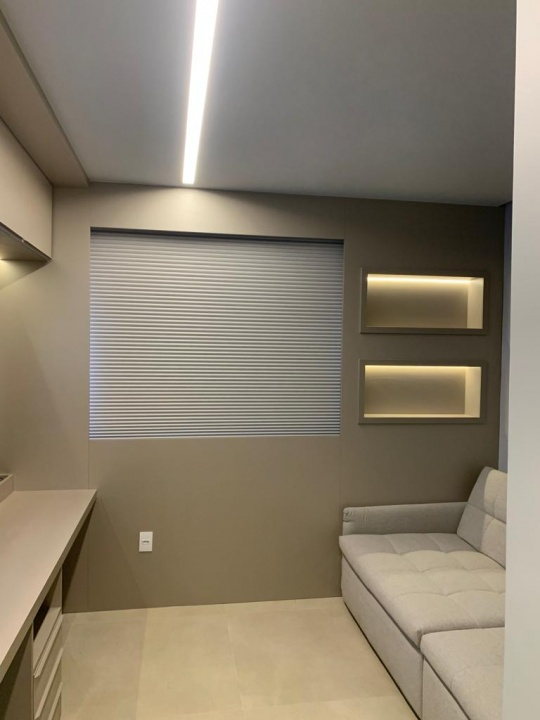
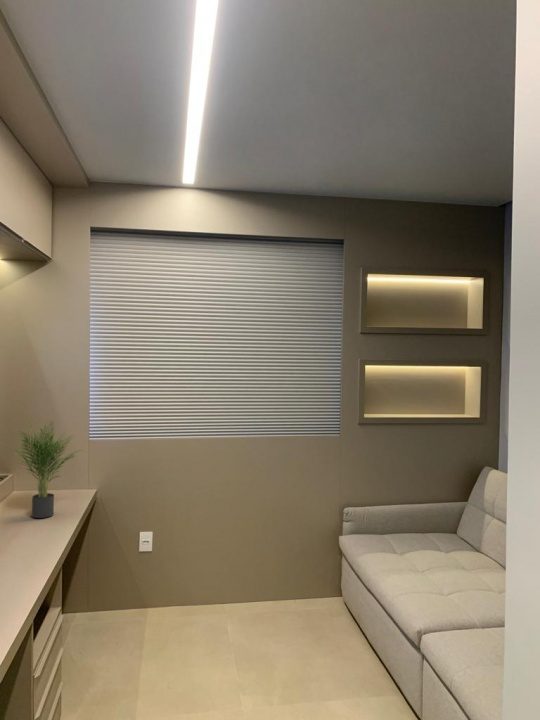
+ potted plant (49, 465)
